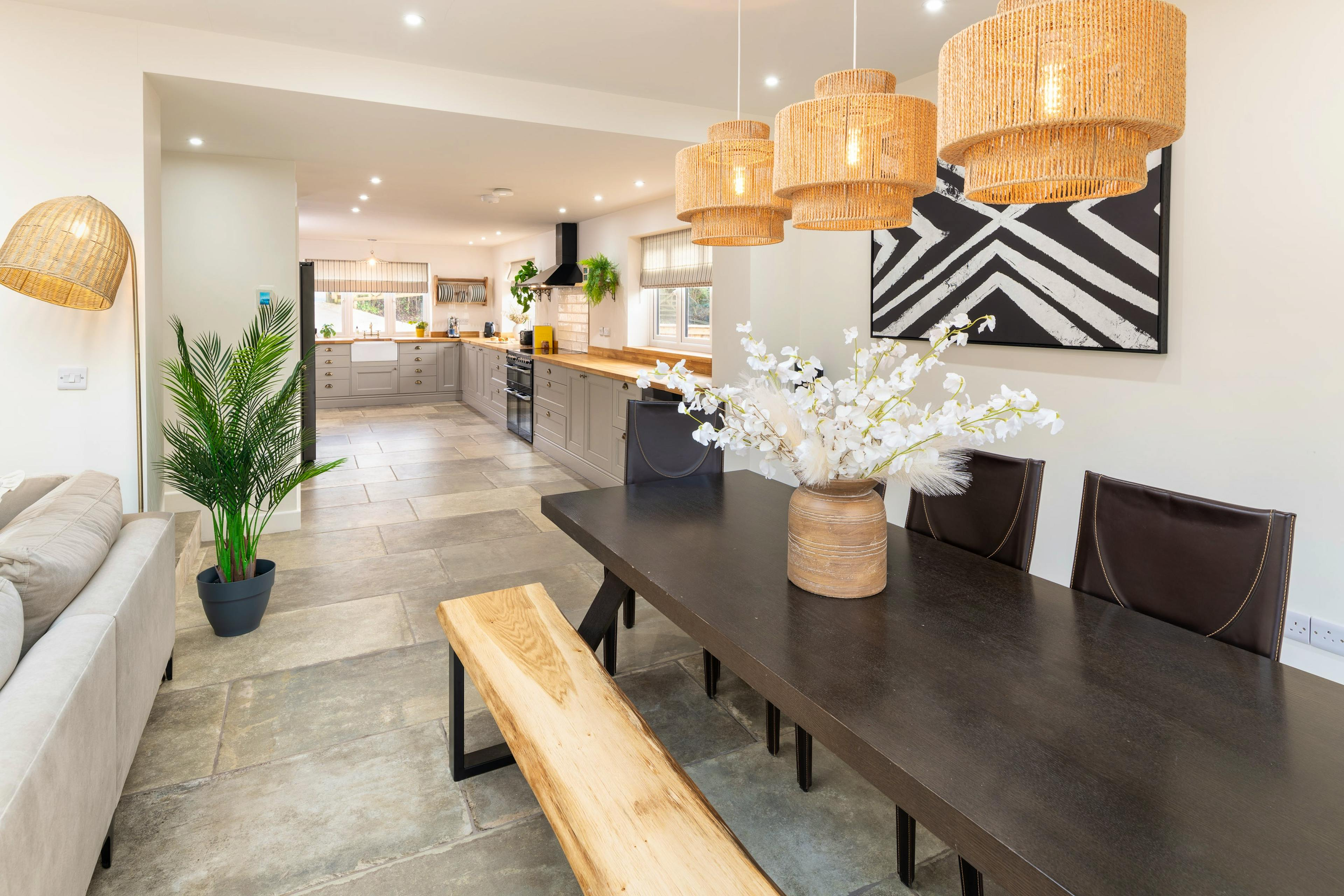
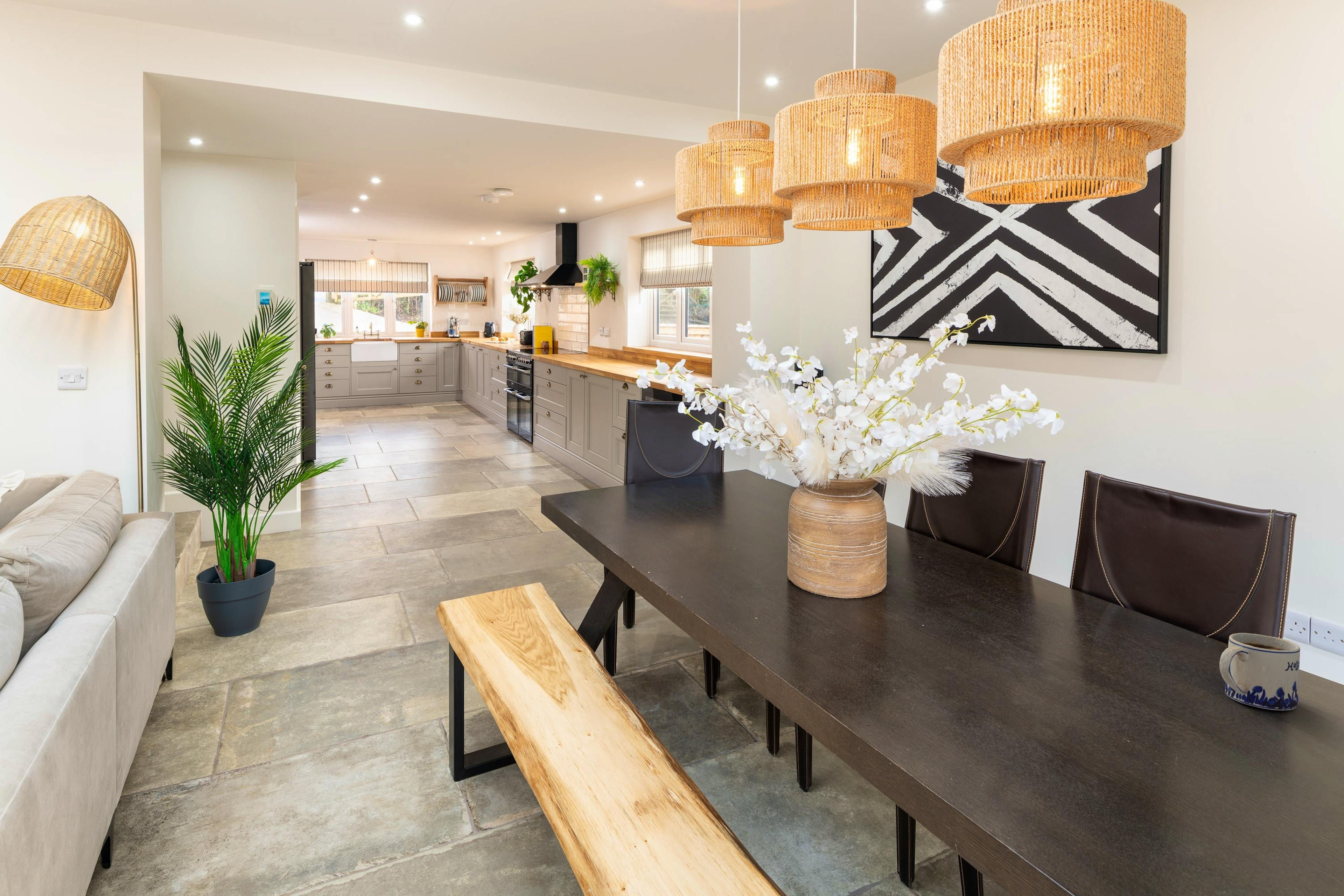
+ mug (1256, 671)
